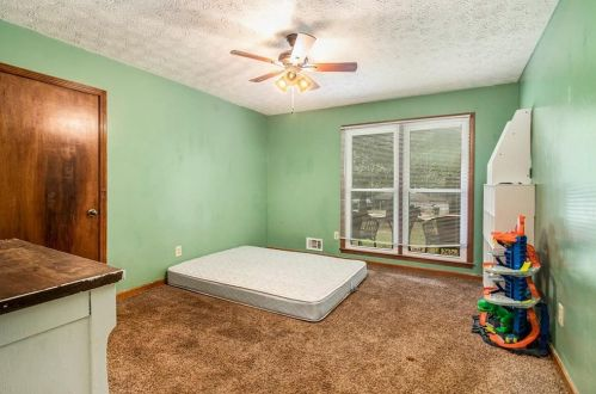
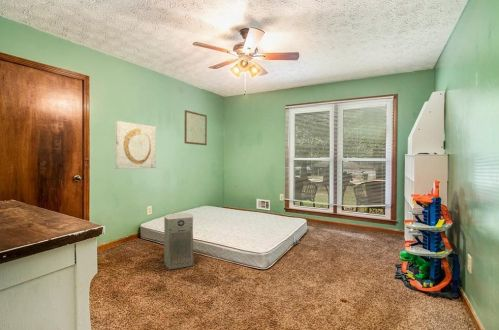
+ wall art (136, 146)
+ wall art (197, 128)
+ fan (178, 238)
